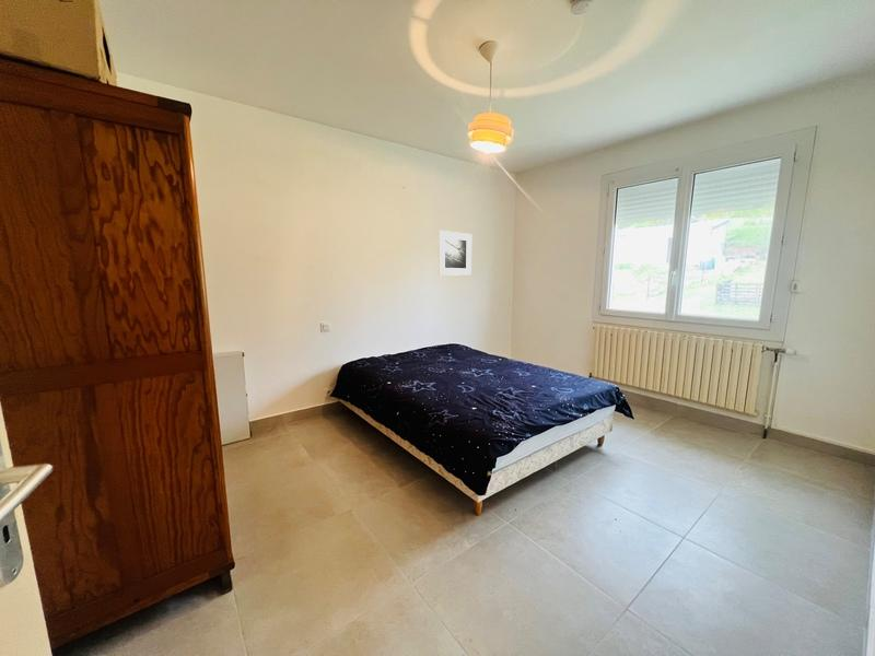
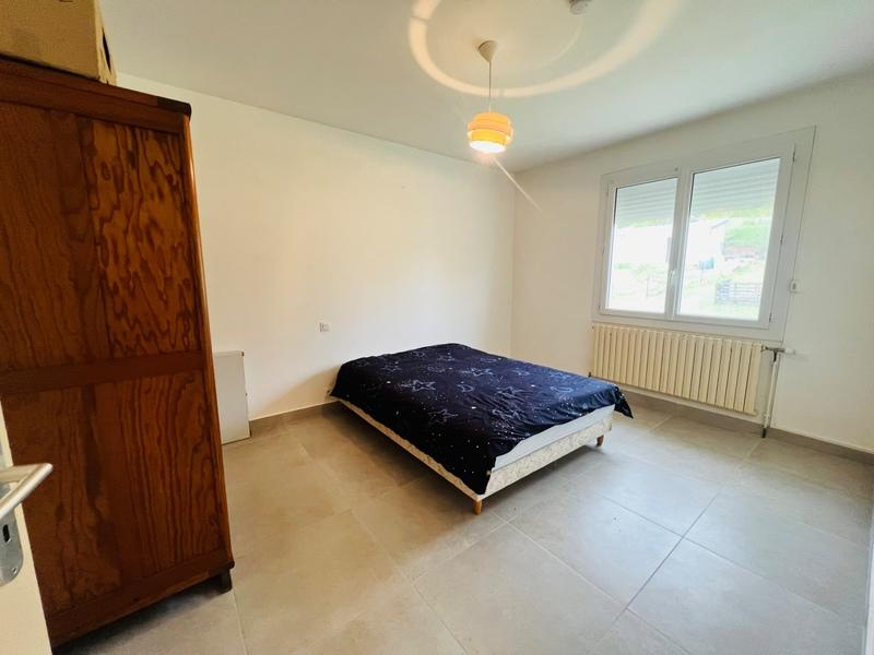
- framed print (455, 254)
